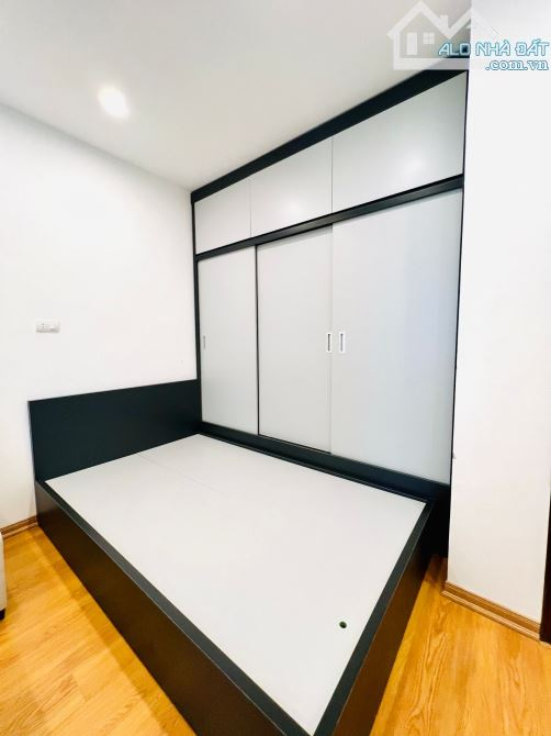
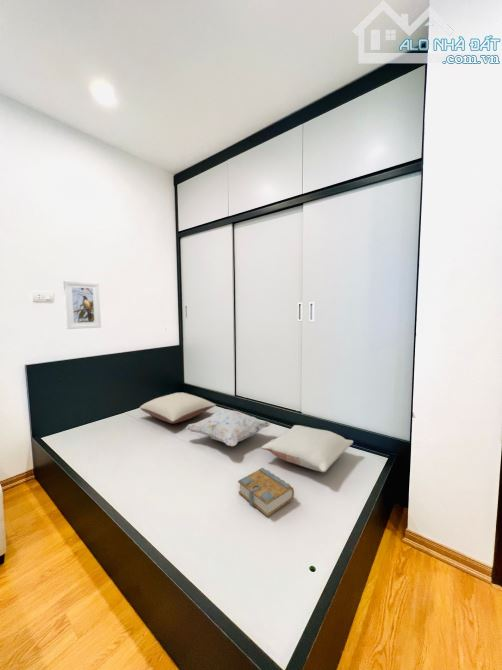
+ book (265, 489)
+ decorative pillow (229, 425)
+ pillow (178, 407)
+ pillow (307, 445)
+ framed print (83, 305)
